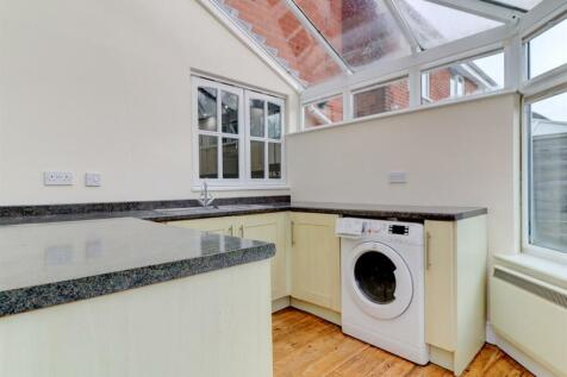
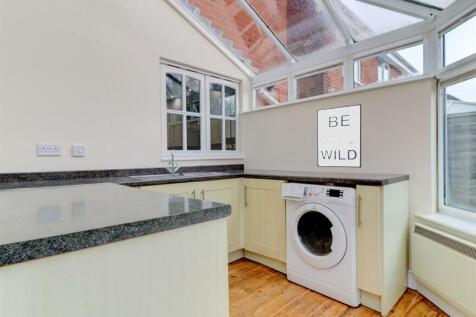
+ wall art (338, 137)
